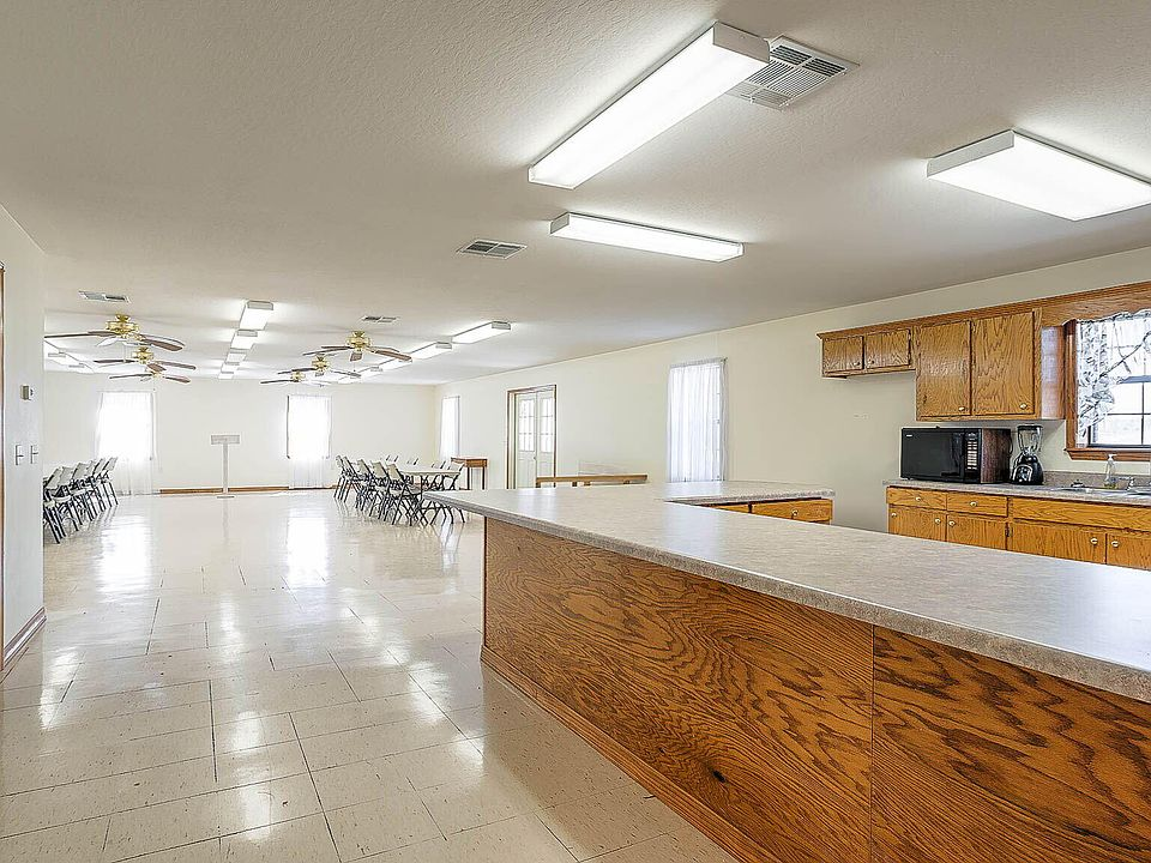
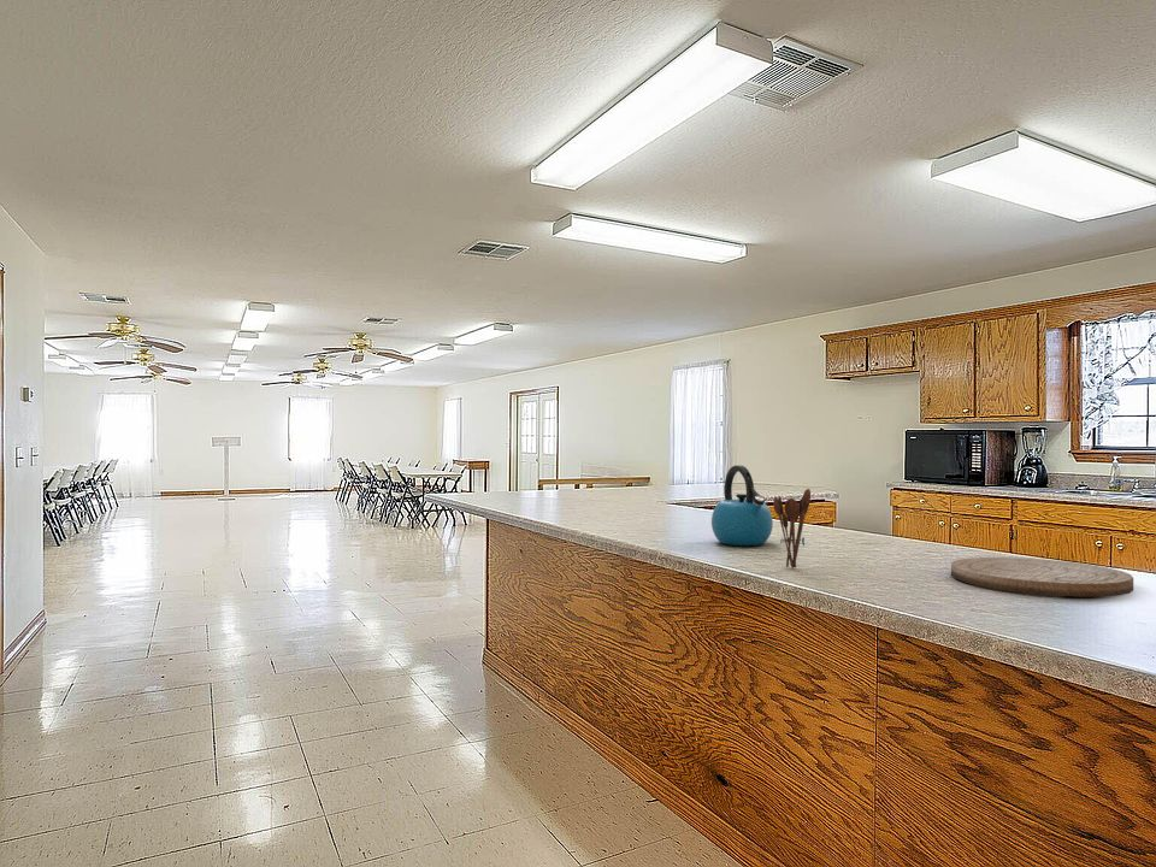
+ kettle (743, 505)
+ utensil holder (794, 527)
+ cutting board (1037, 574)
